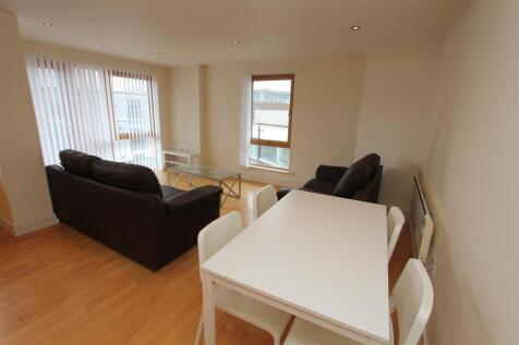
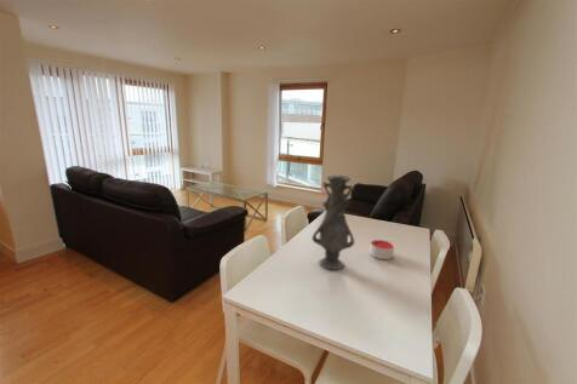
+ vase (333, 222)
+ candle (382, 248)
